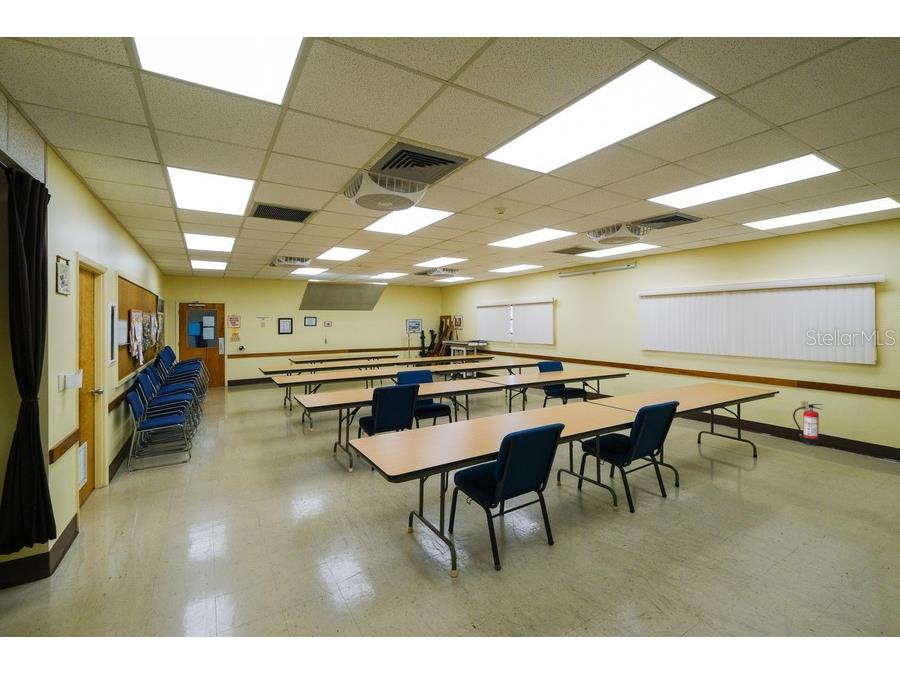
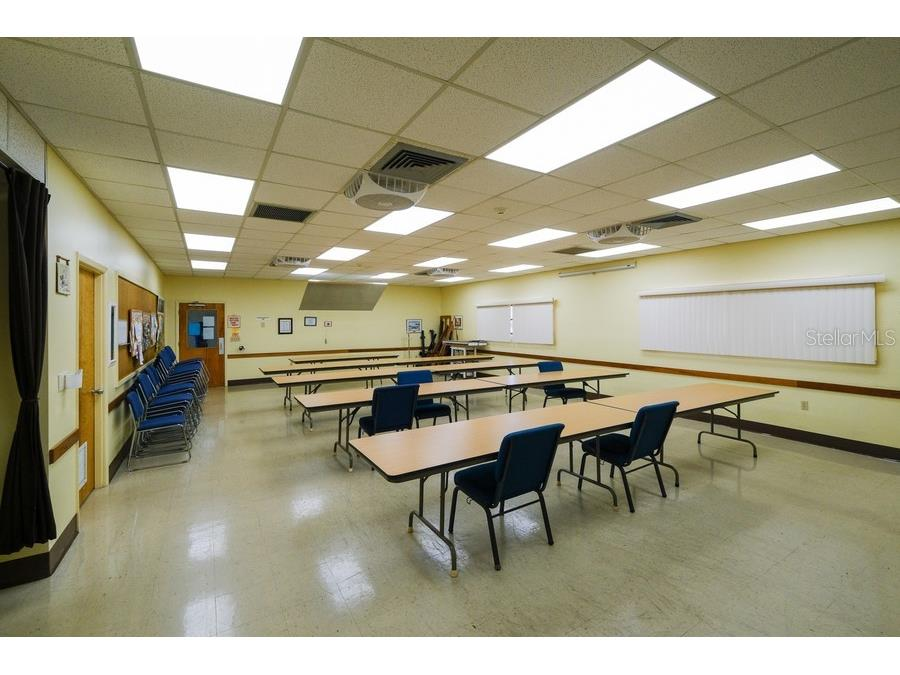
- fire extinguisher (807, 422)
